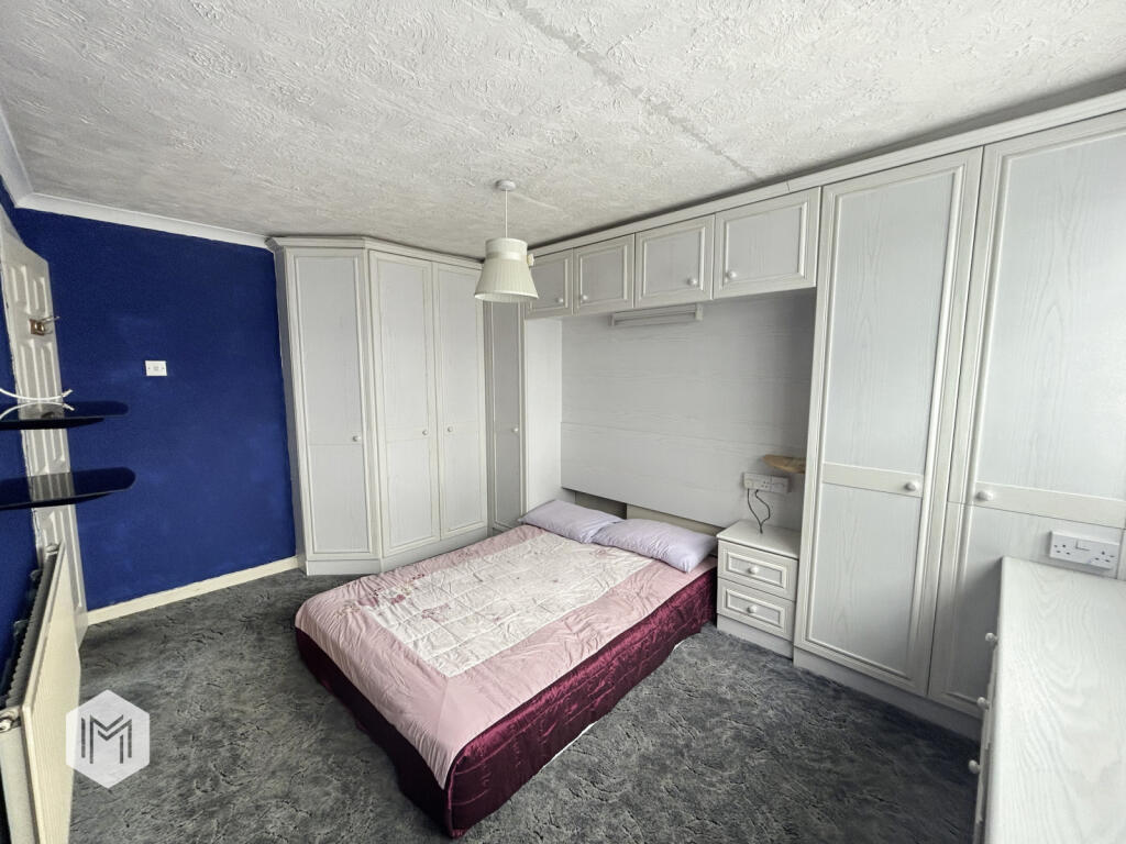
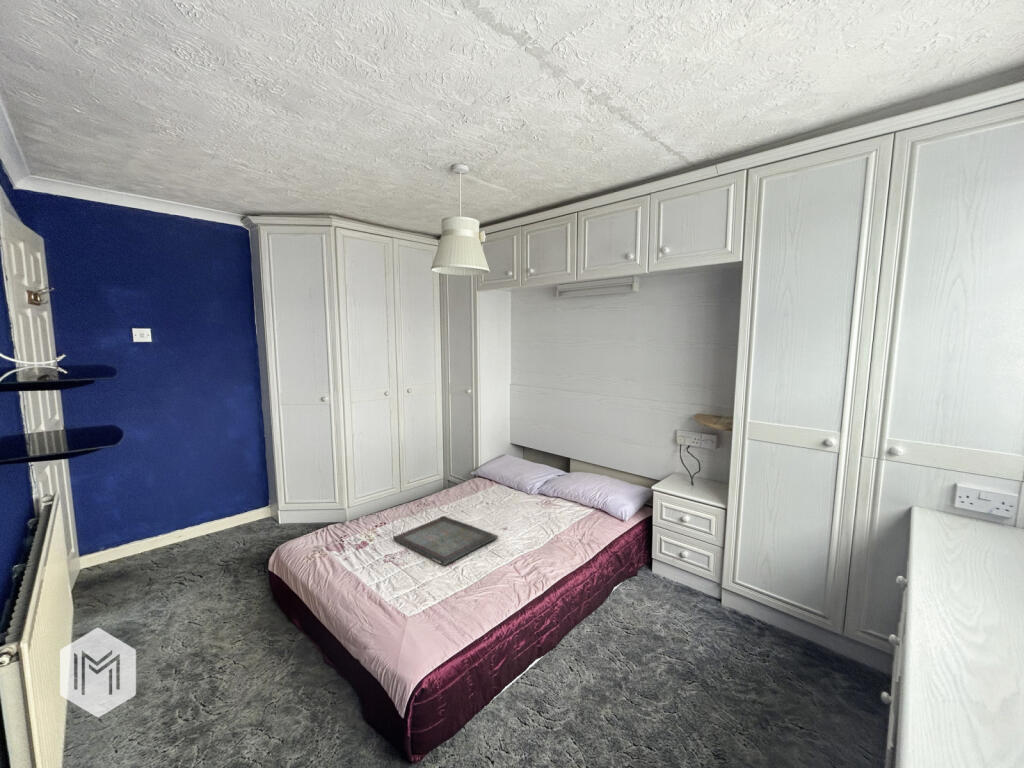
+ serving tray (445, 537)
